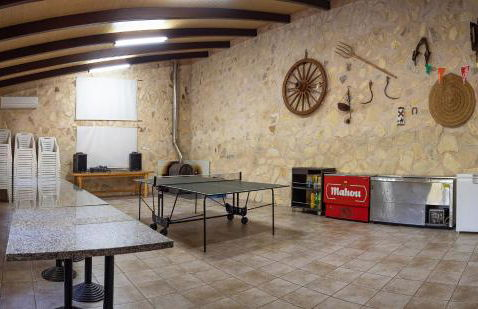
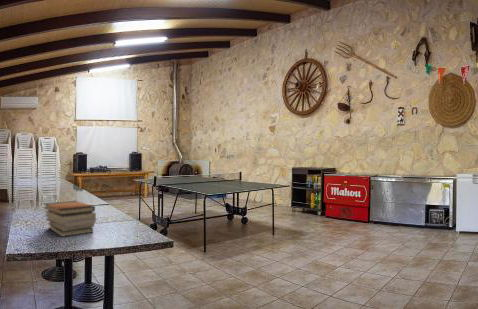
+ book stack (69, 217)
